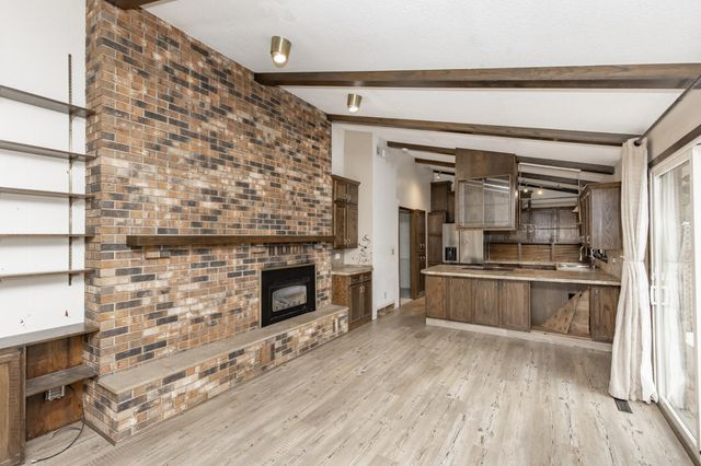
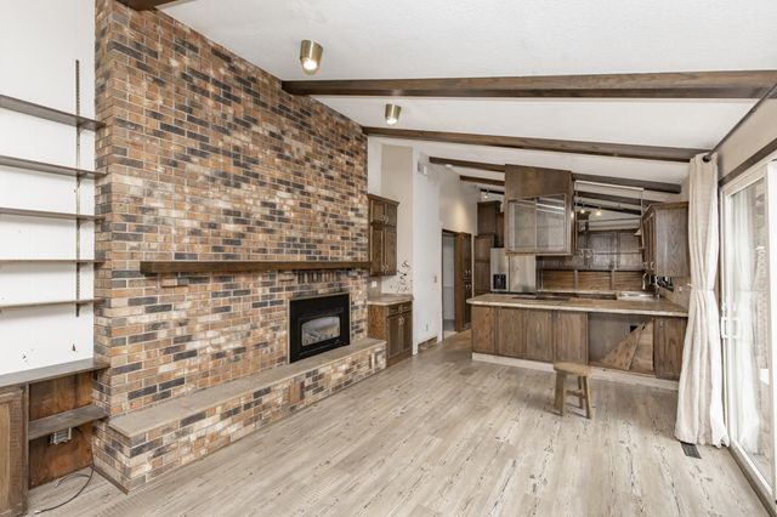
+ stool (572, 391)
